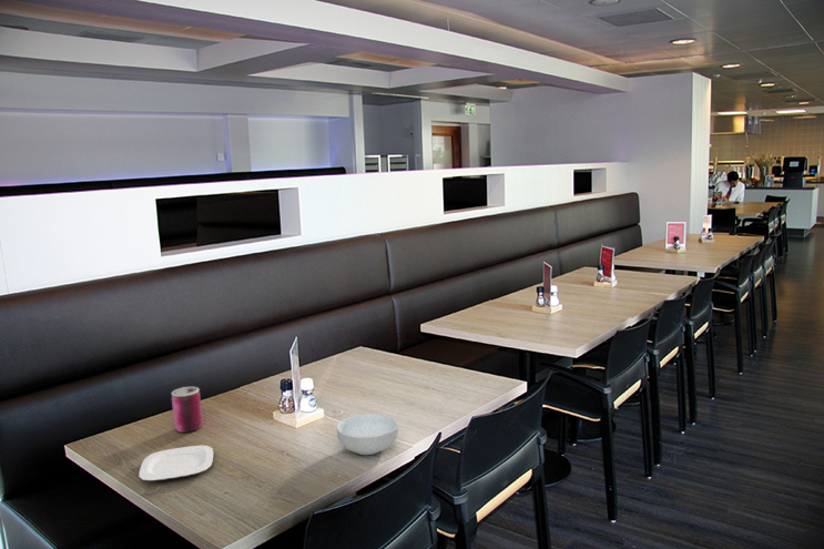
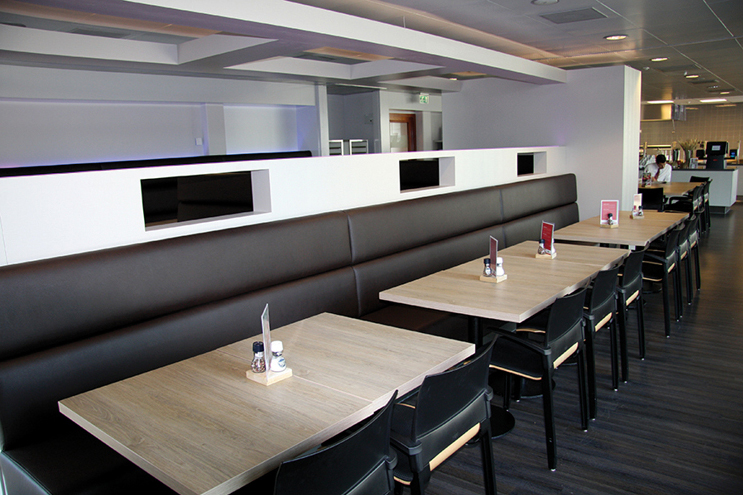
- cereal bowl (367, 436)
- plate (177, 464)
- can (186, 409)
